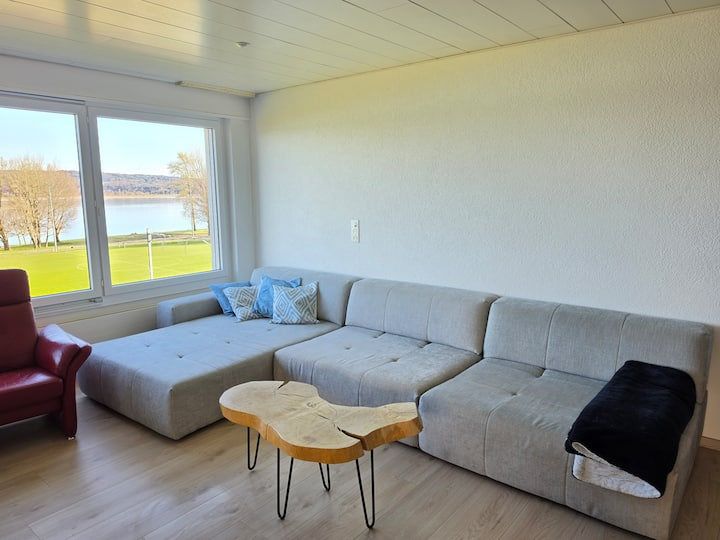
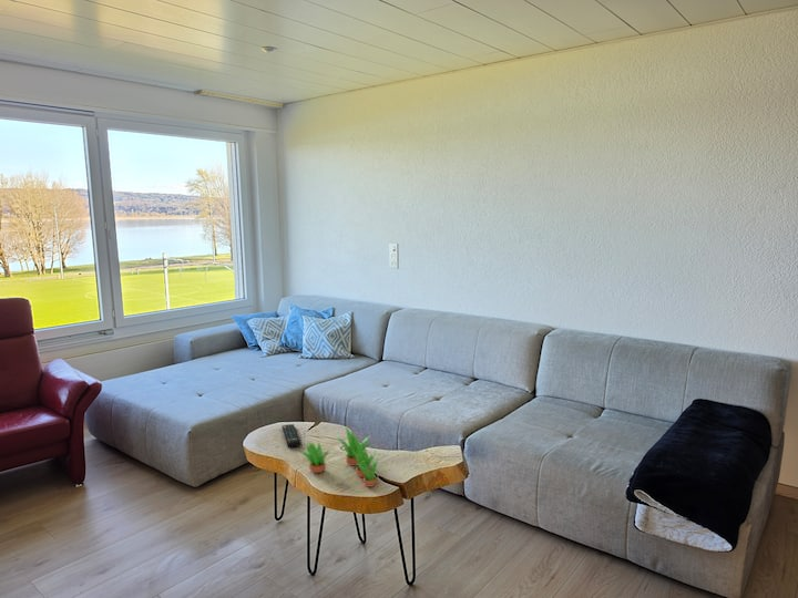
+ succulent plant (347, 452)
+ remote control (290, 435)
